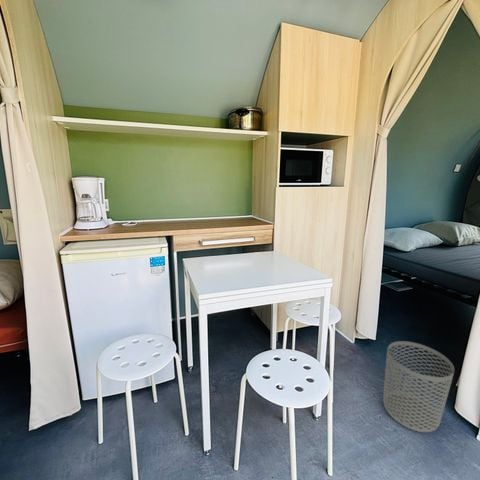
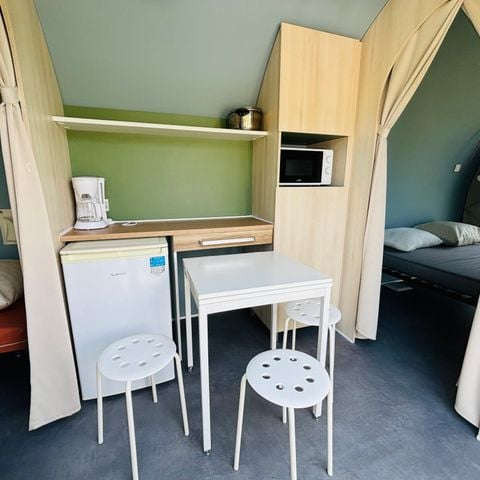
- waste bin (414, 385)
